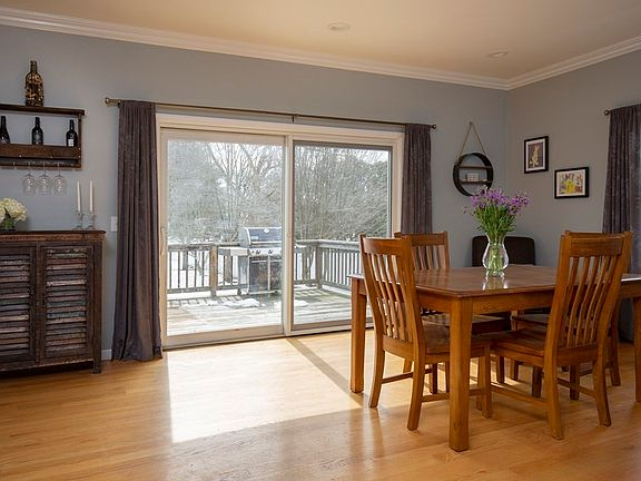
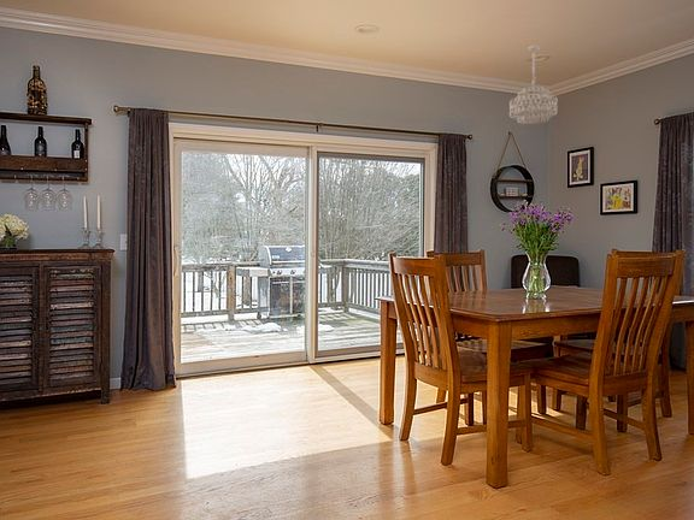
+ chandelier (533, 84)
